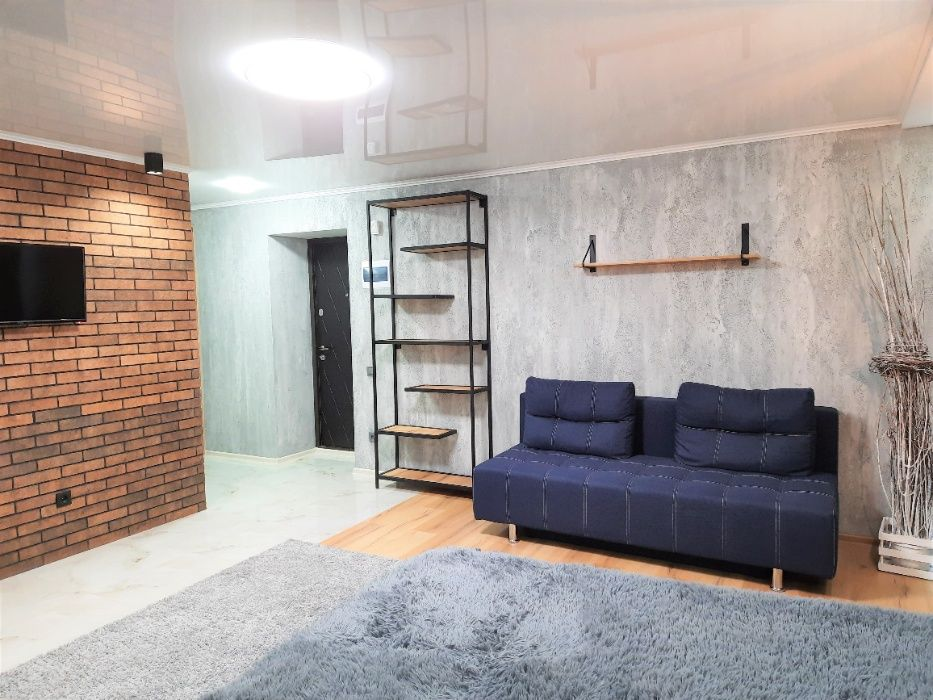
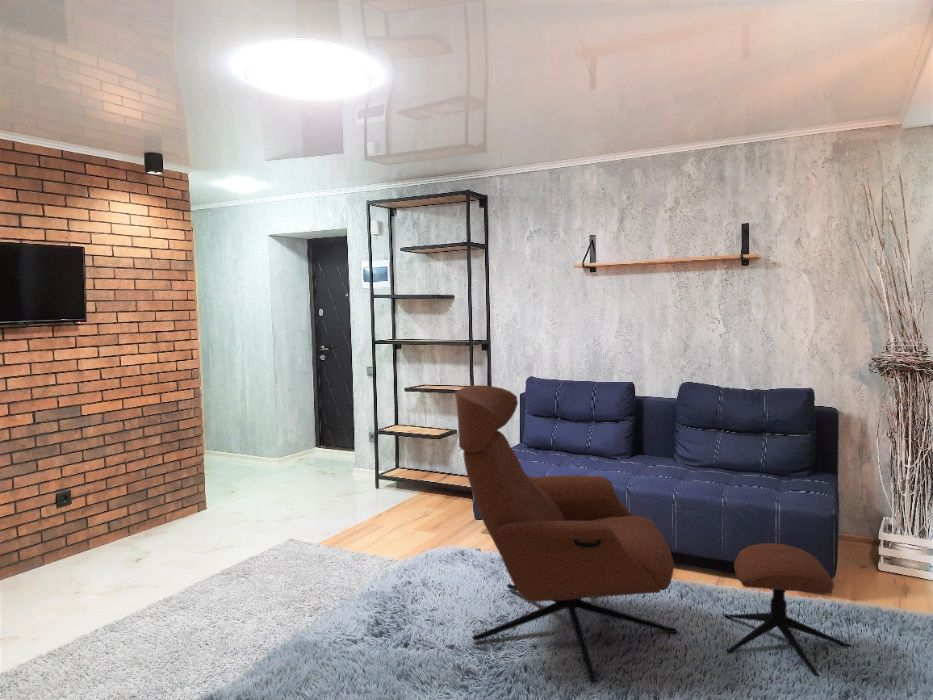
+ armchair (644, 517)
